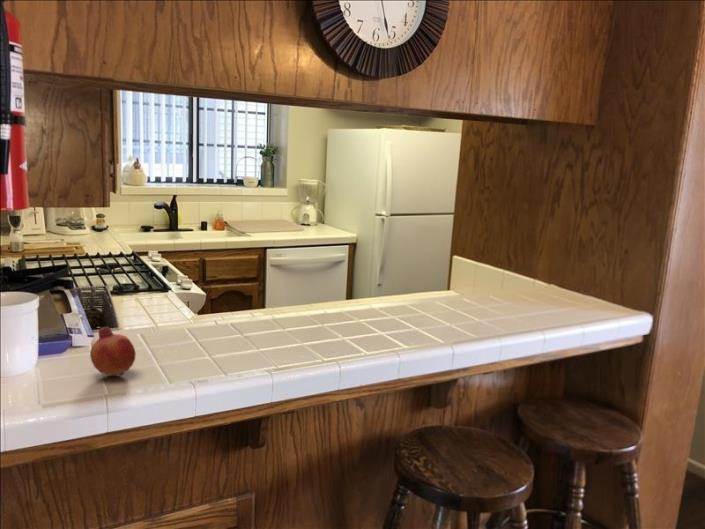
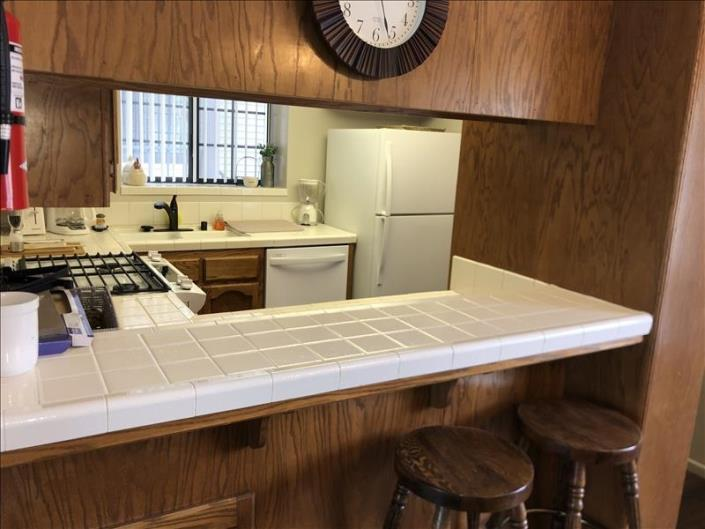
- fruit (113, 351)
